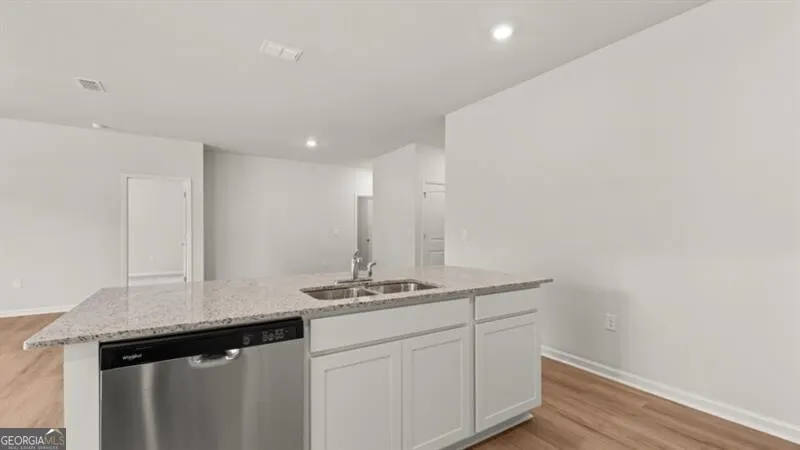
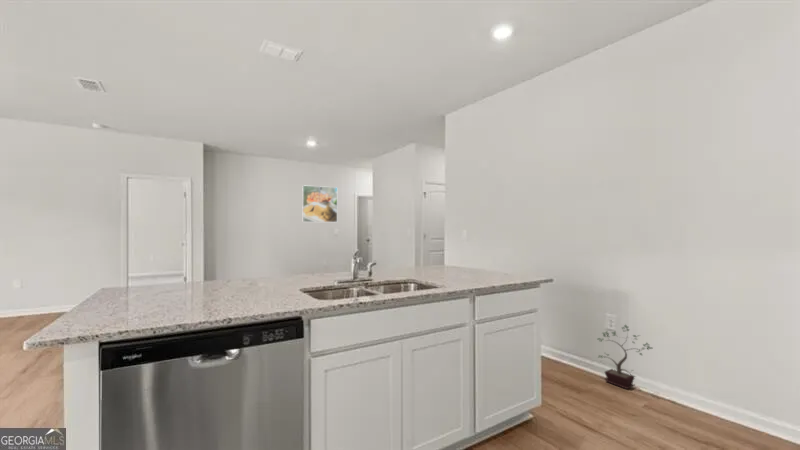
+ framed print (320, 204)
+ potted plant (624, 357)
